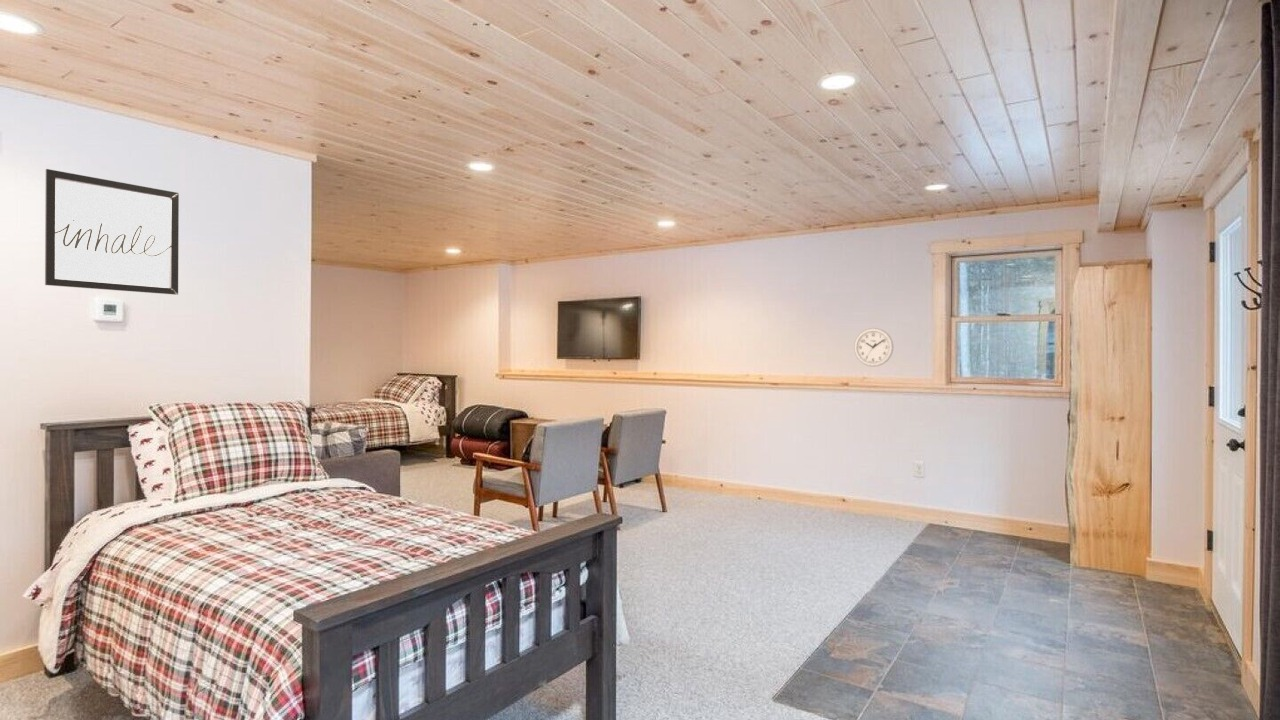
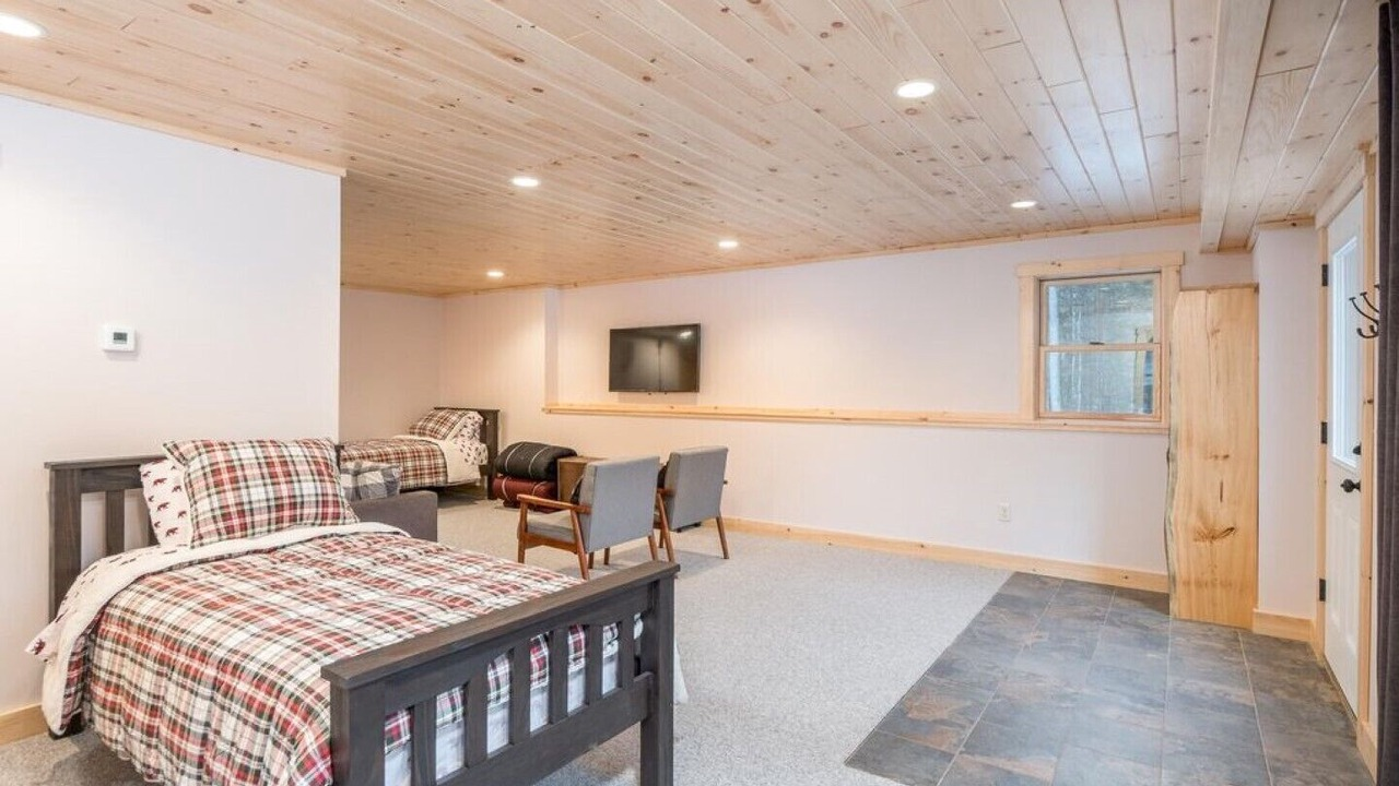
- wall clock (873, 347)
- wall art (116, 236)
